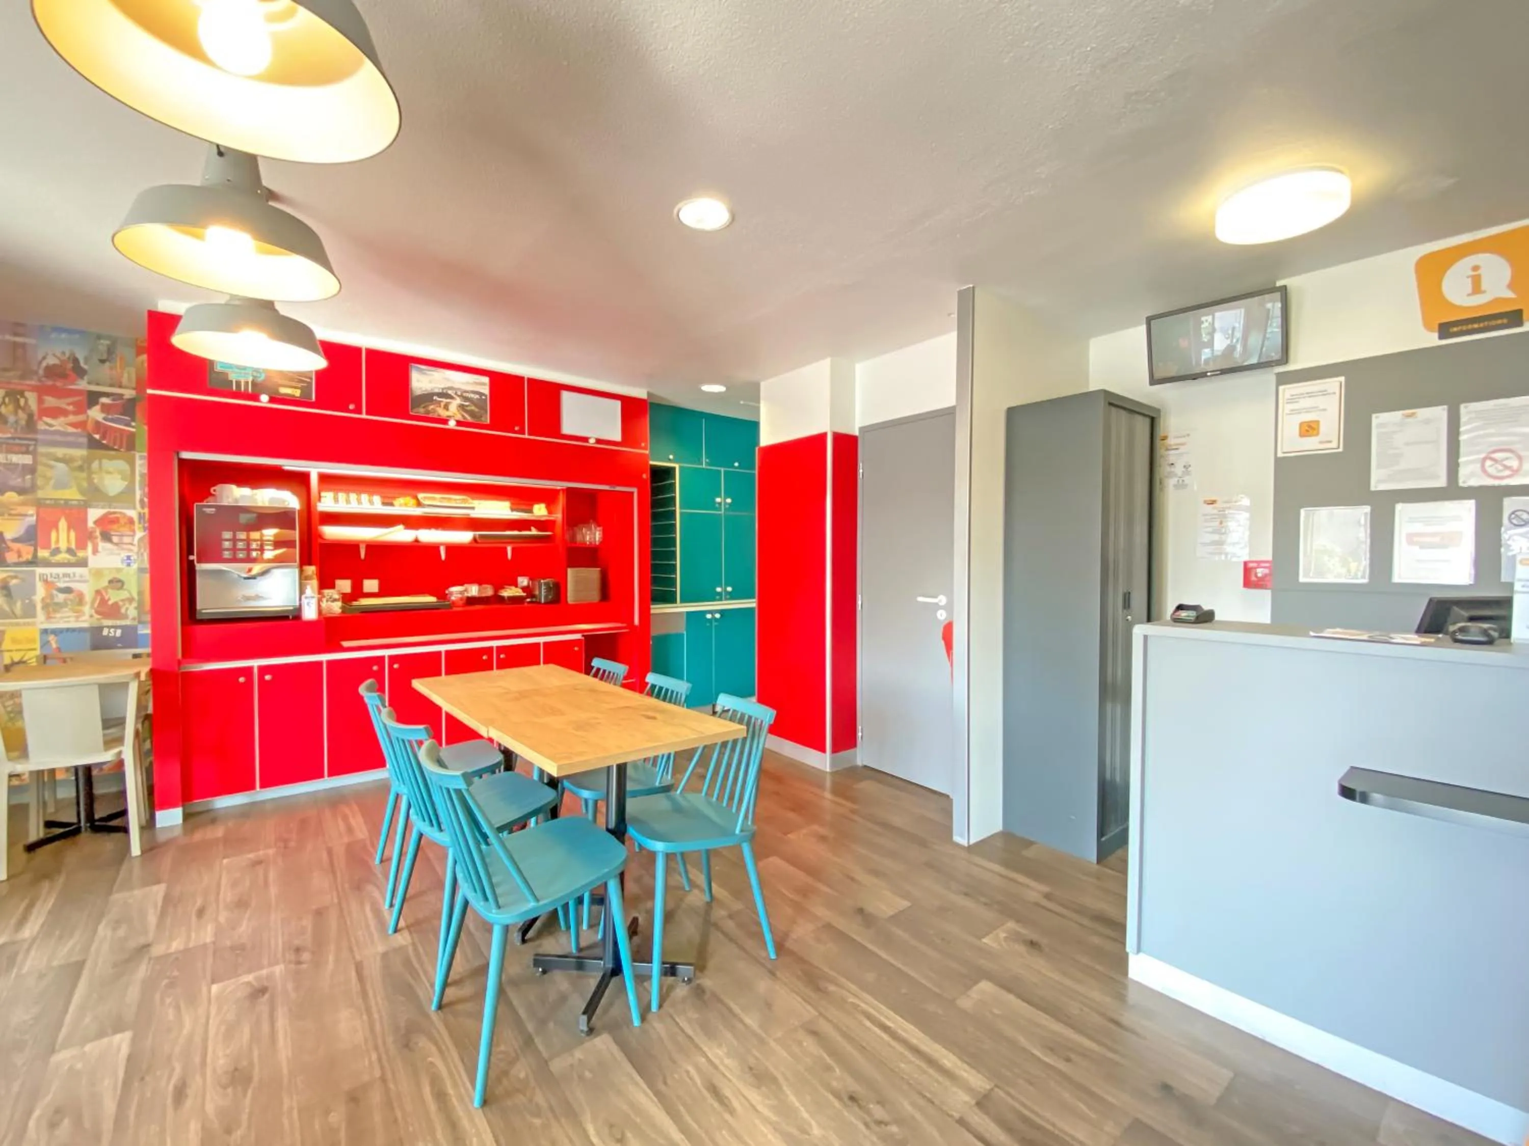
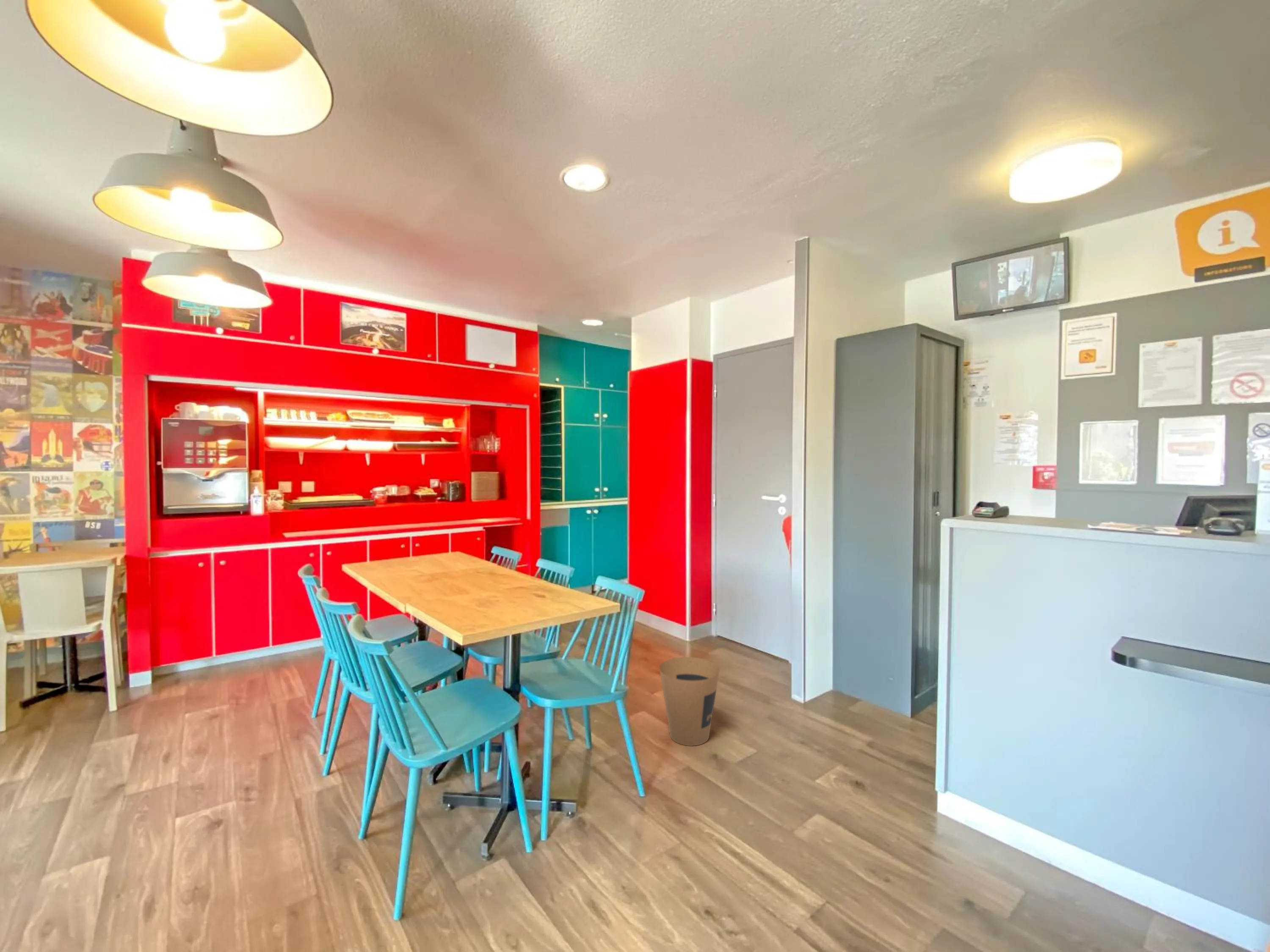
+ trash can (689, 702)
